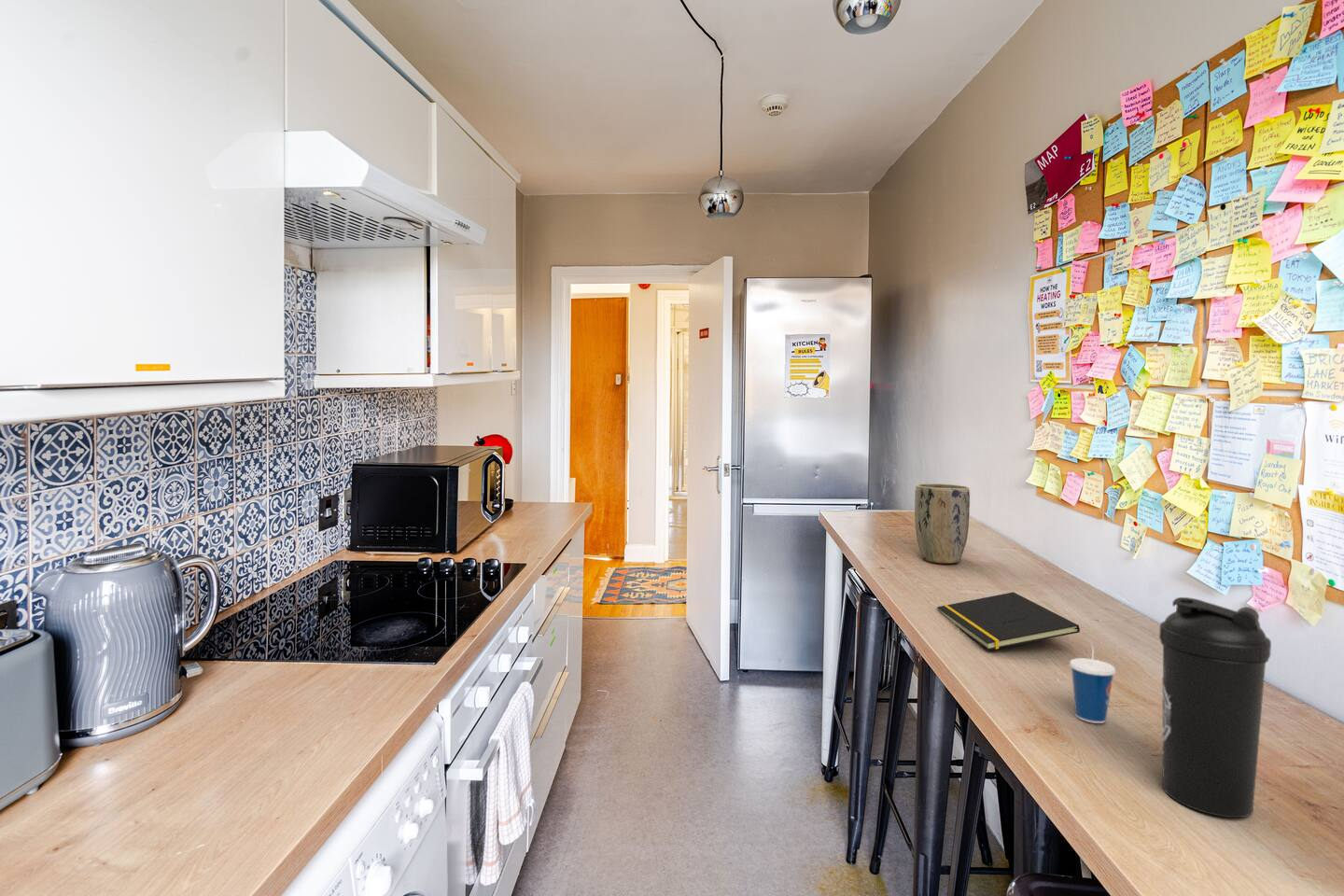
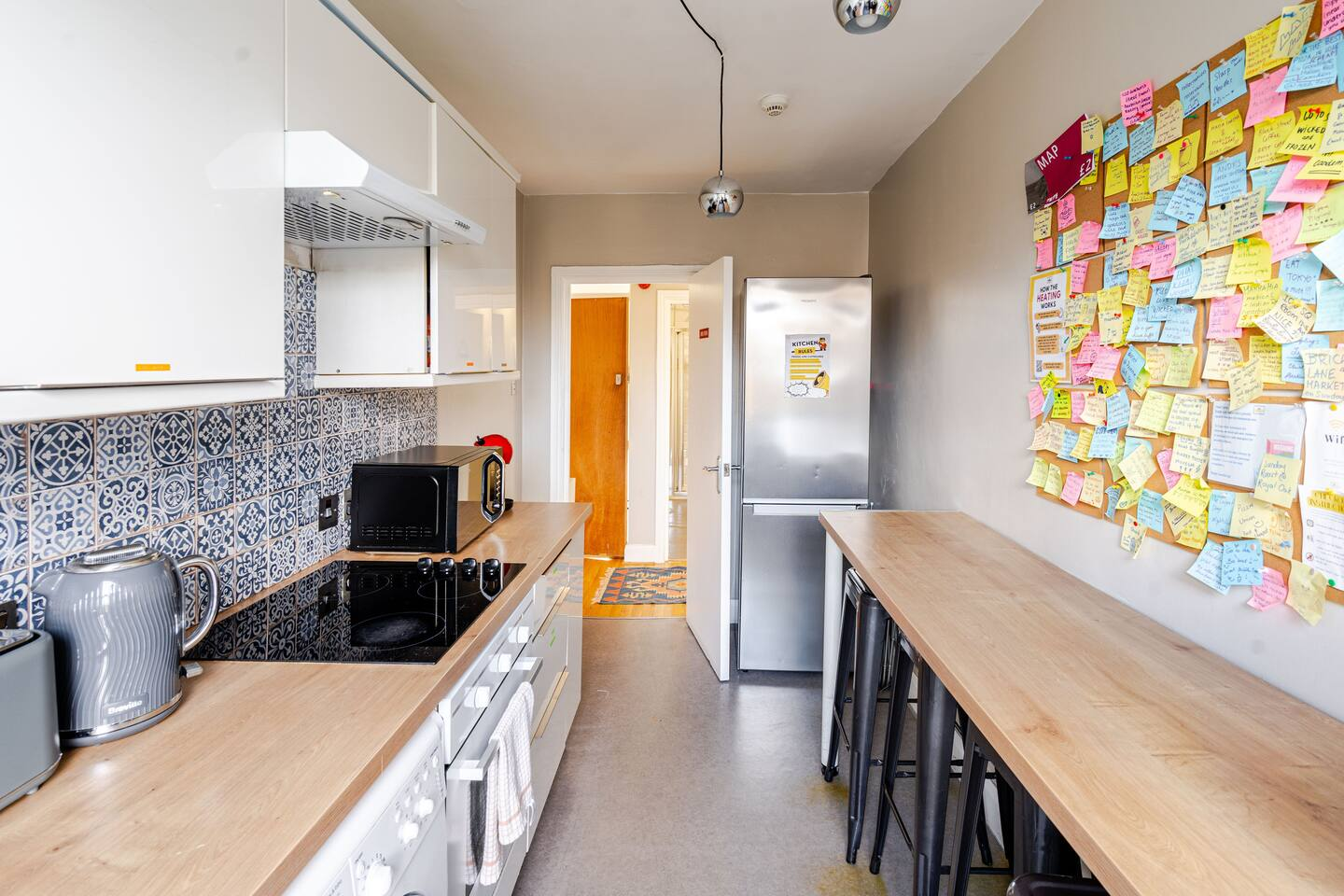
- plant pot (941, 523)
- notepad (1001, 618)
- water bottle (1210, 701)
- cup (1091, 677)
